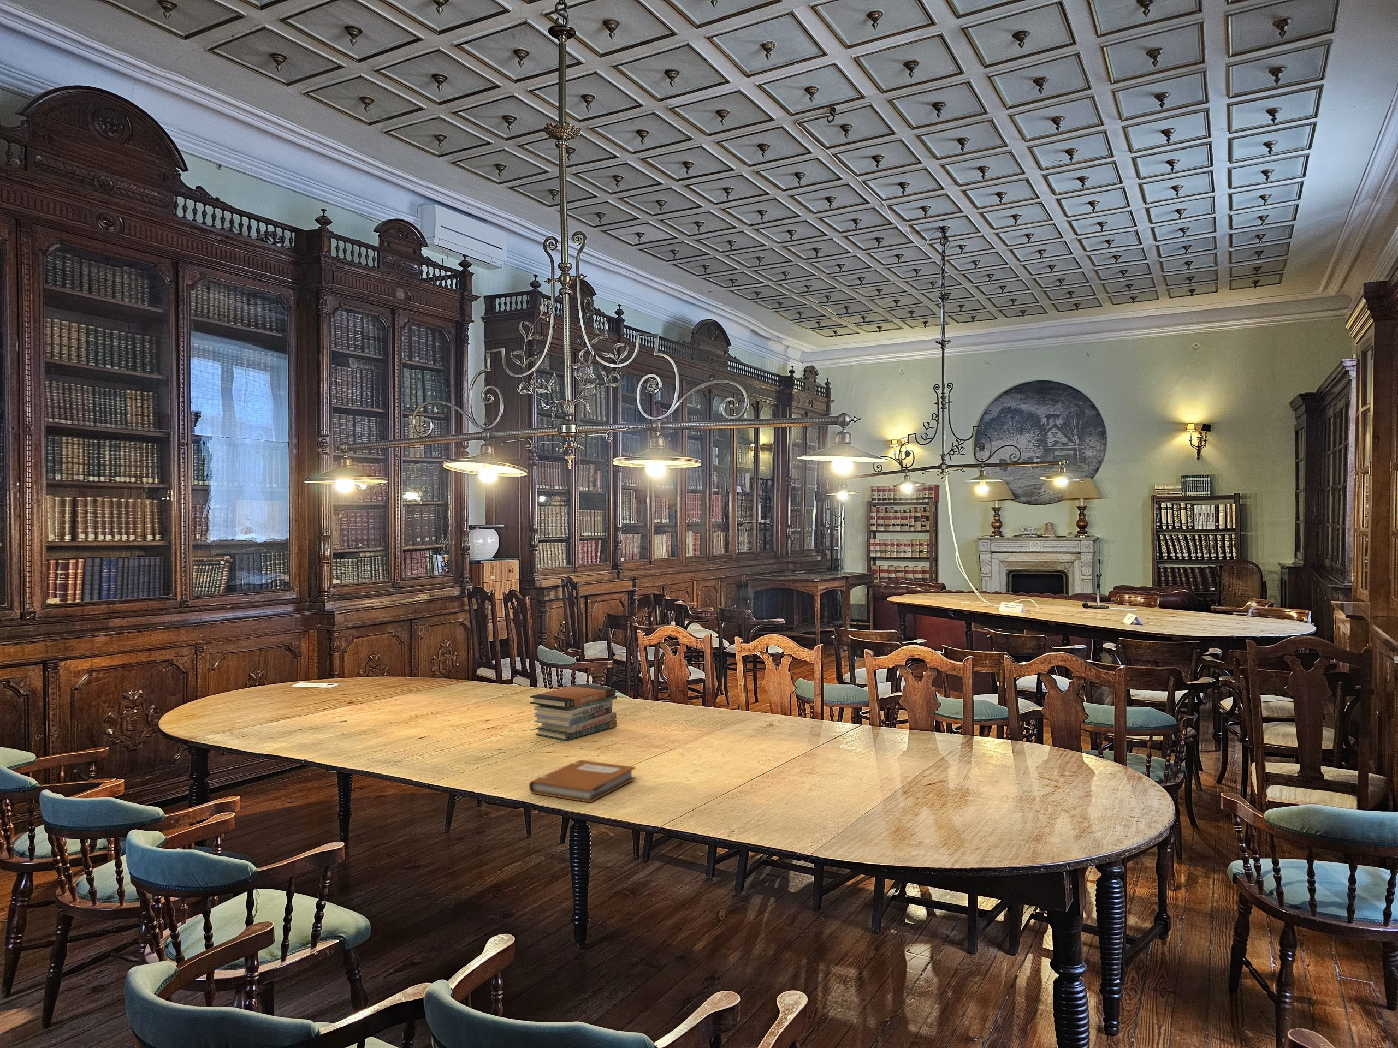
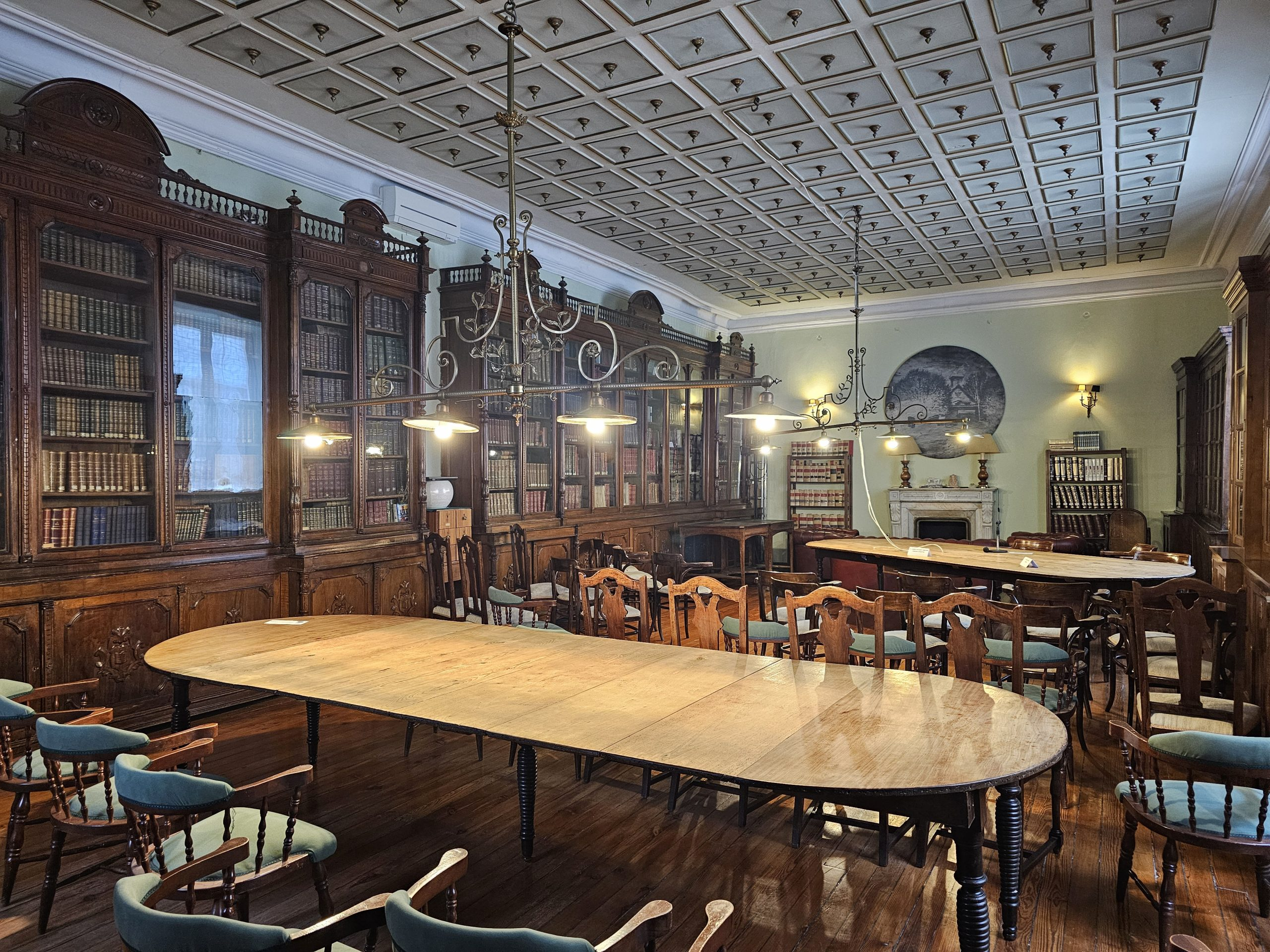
- book stack (575, 711)
- notebook (585, 779)
